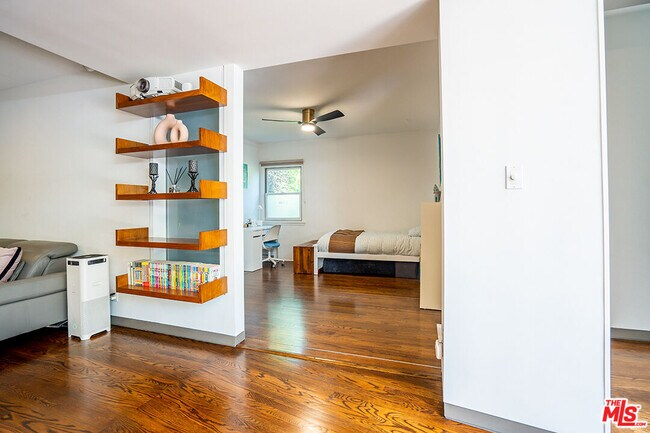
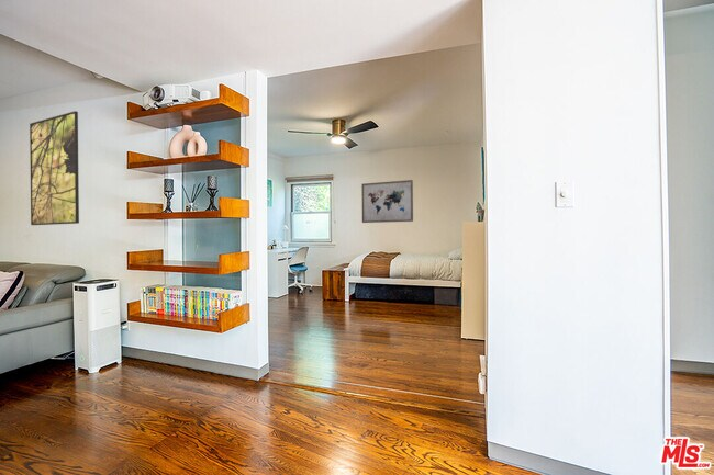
+ wall art (387, 202)
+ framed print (53, 171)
